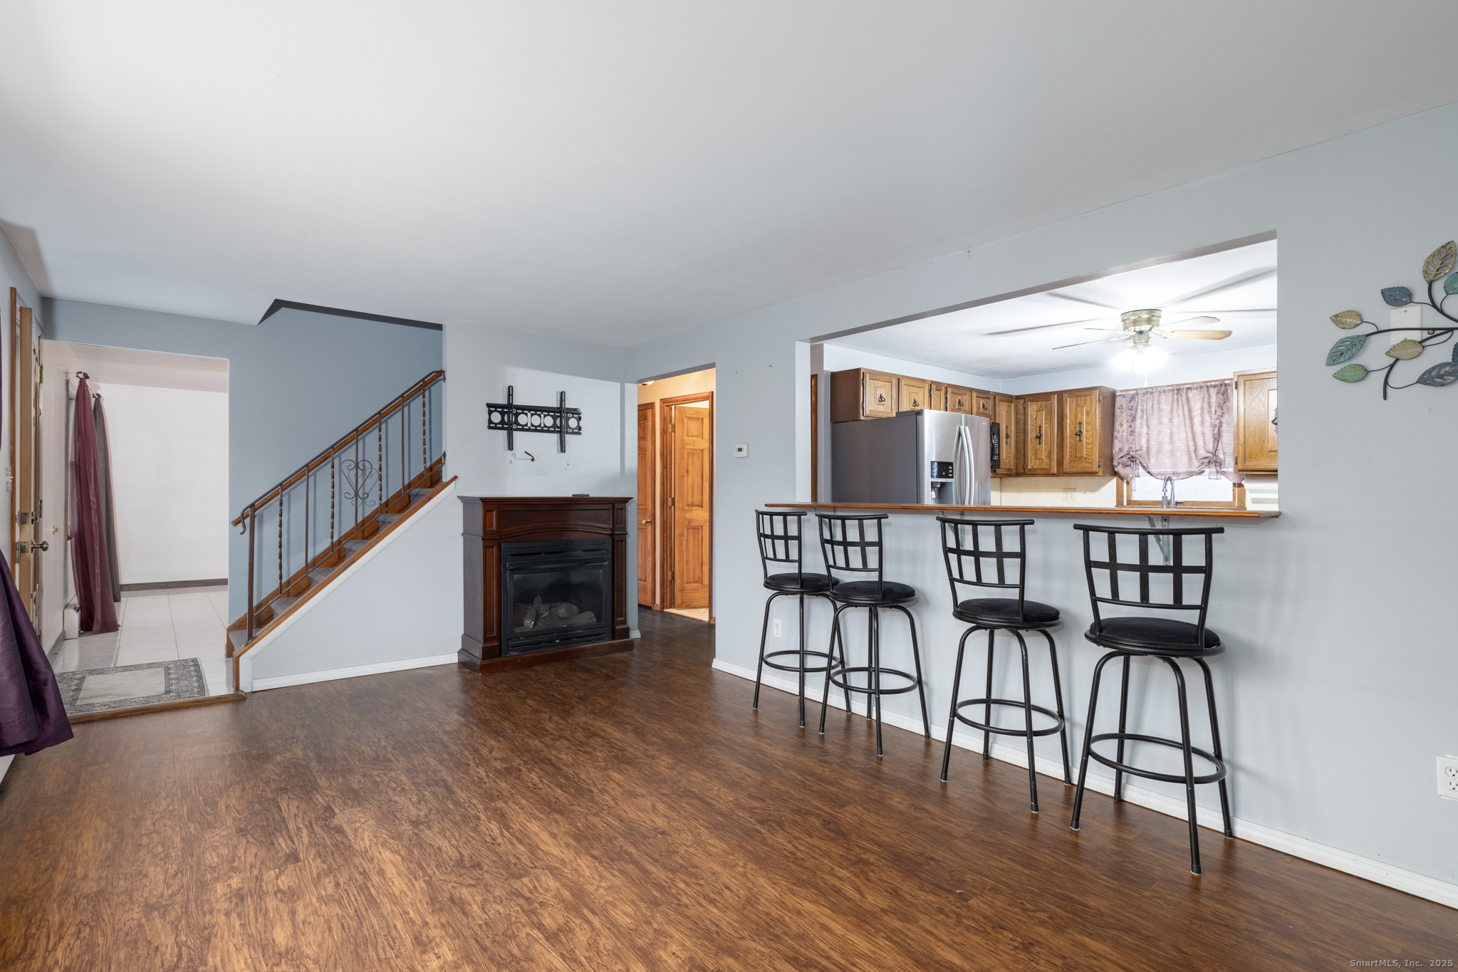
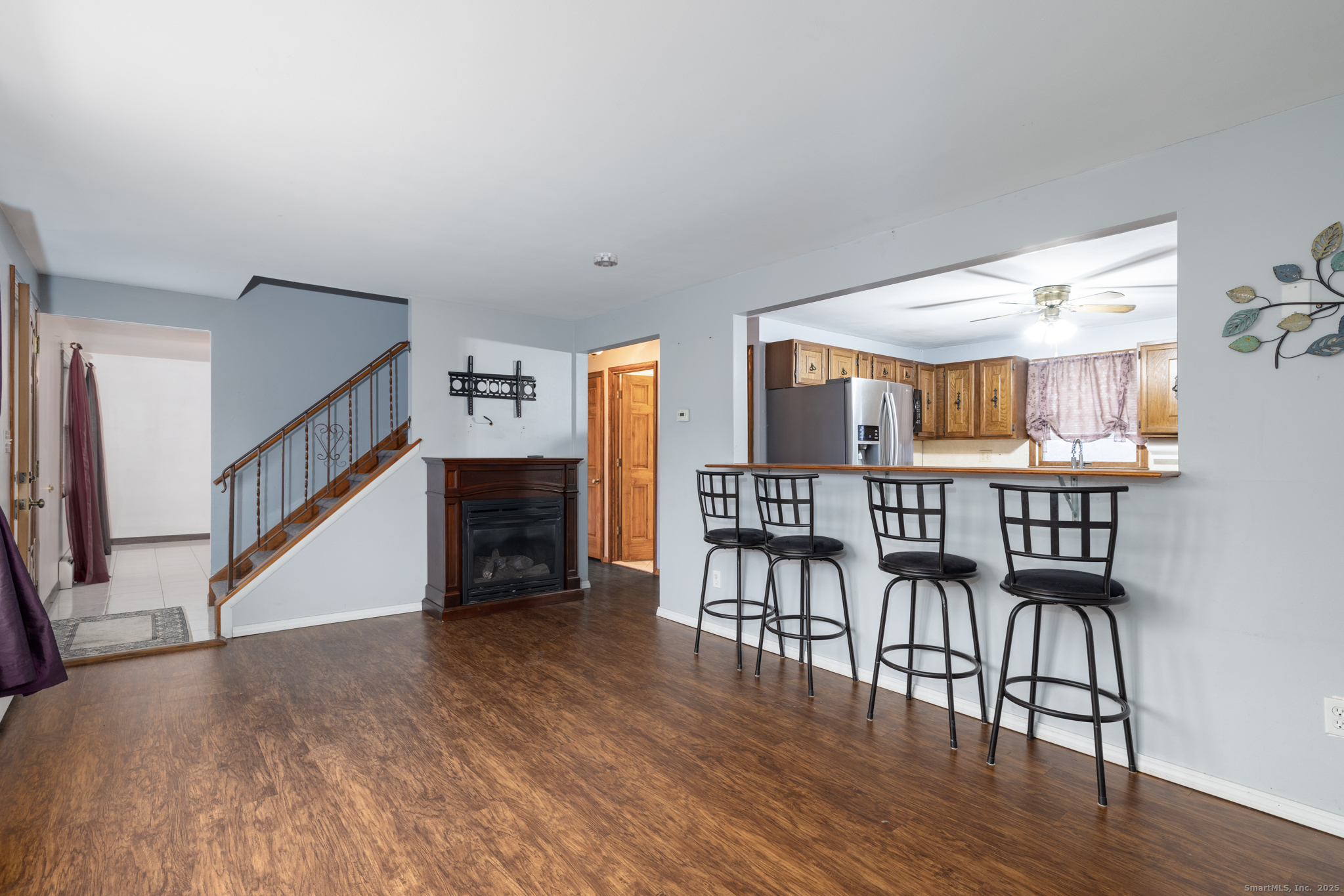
+ smoke detector (605, 259)
